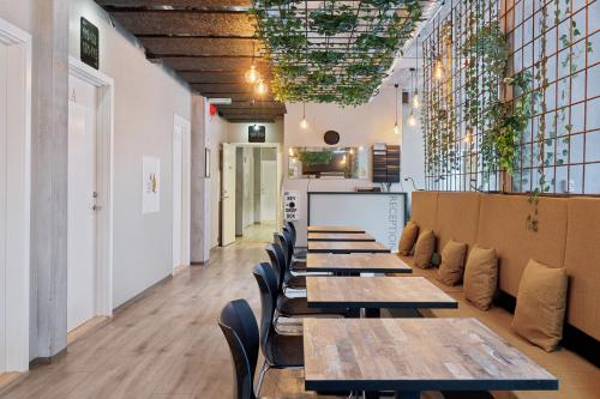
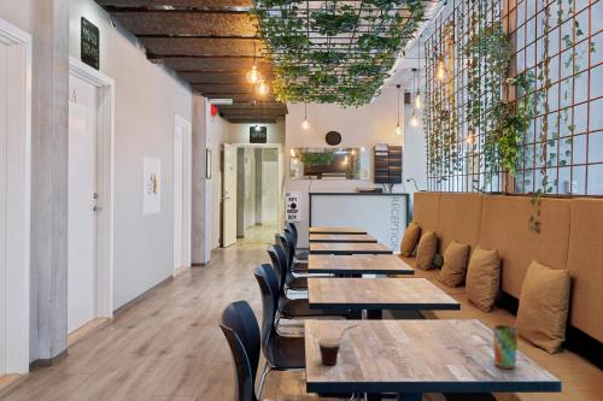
+ cup (338, 343)
+ cup (504, 347)
